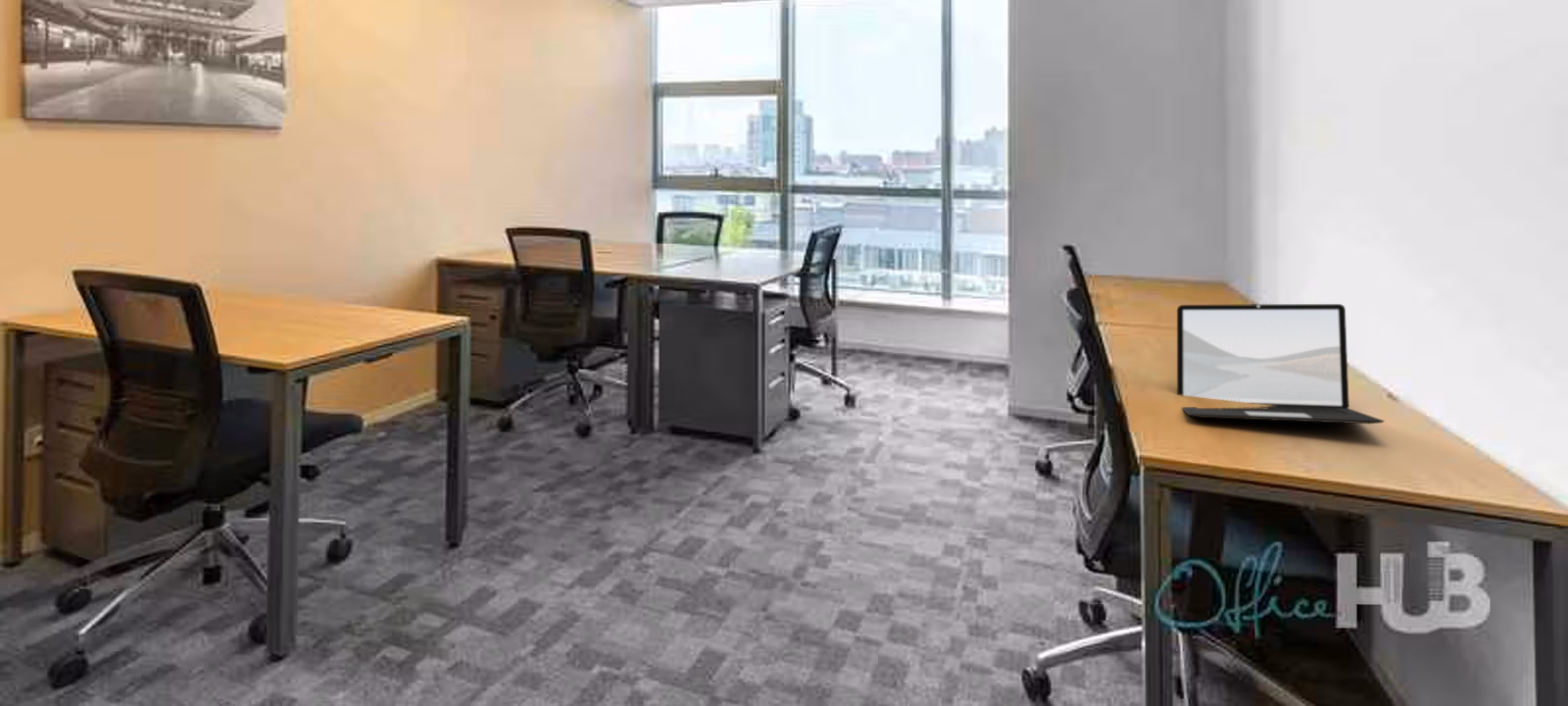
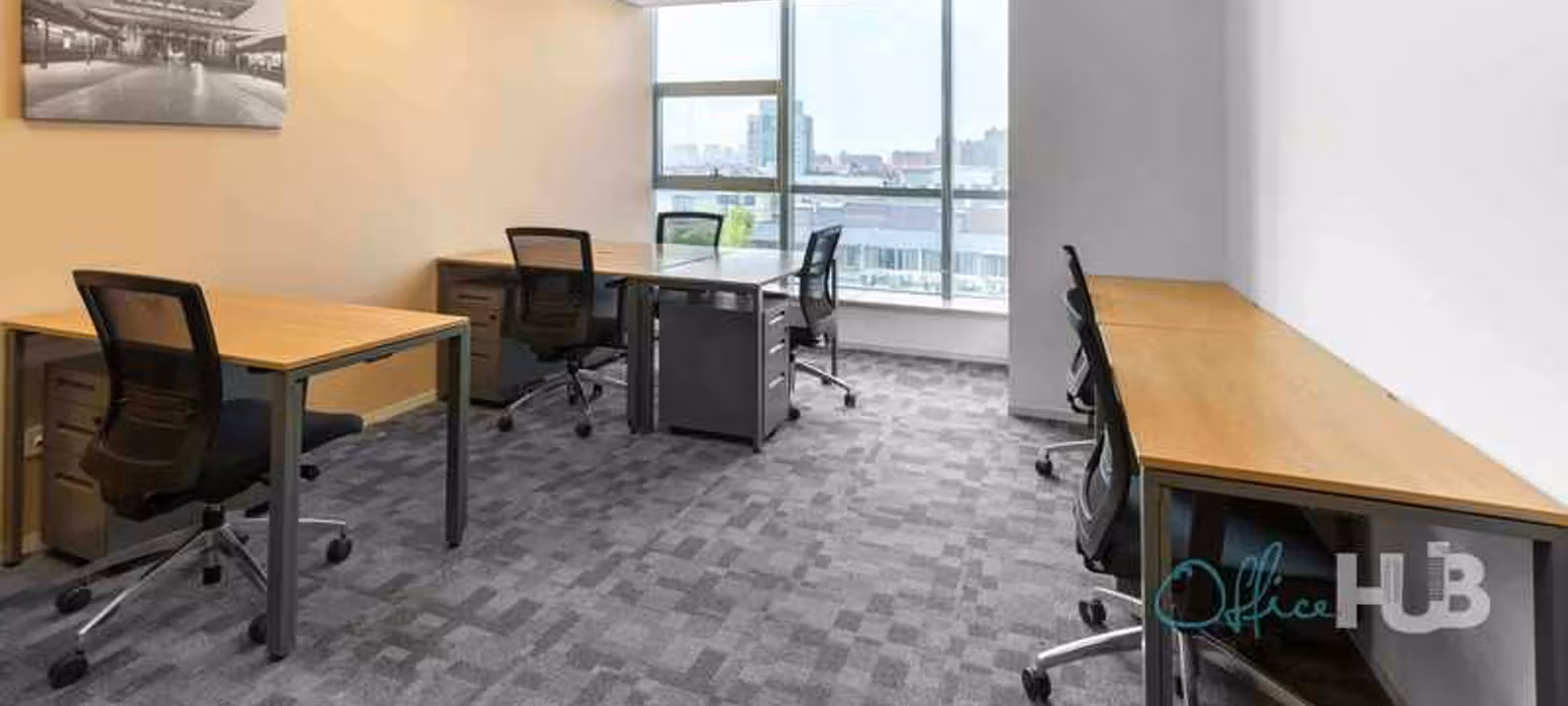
- laptop (1269, 358)
